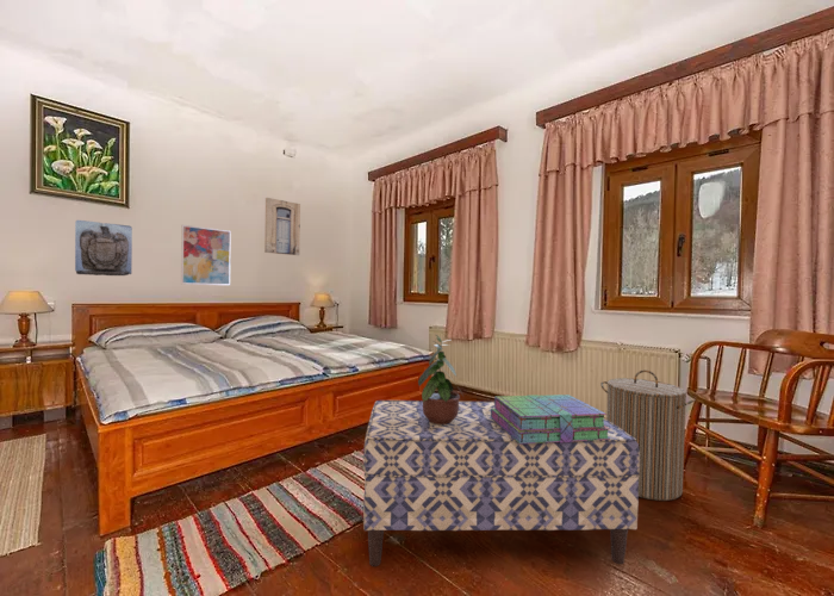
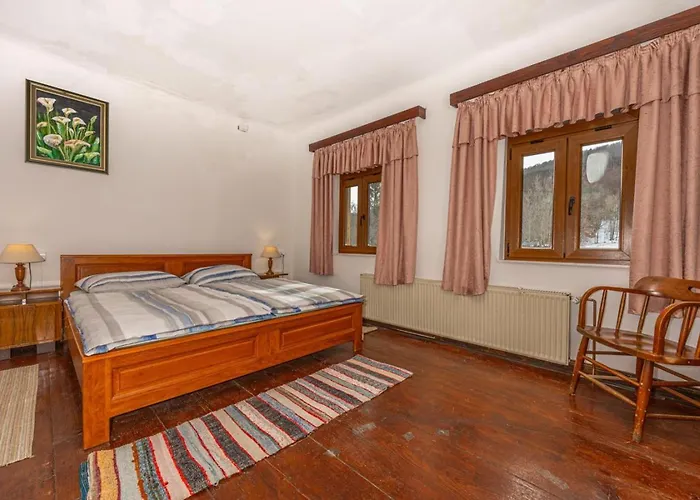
- potted plant (438, 375)
- stack of books (546, 415)
- bench (487, 473)
- wall sculpture (105, 249)
- laundry hamper (643, 426)
- wall art (282, 226)
- wall art (206, 256)
